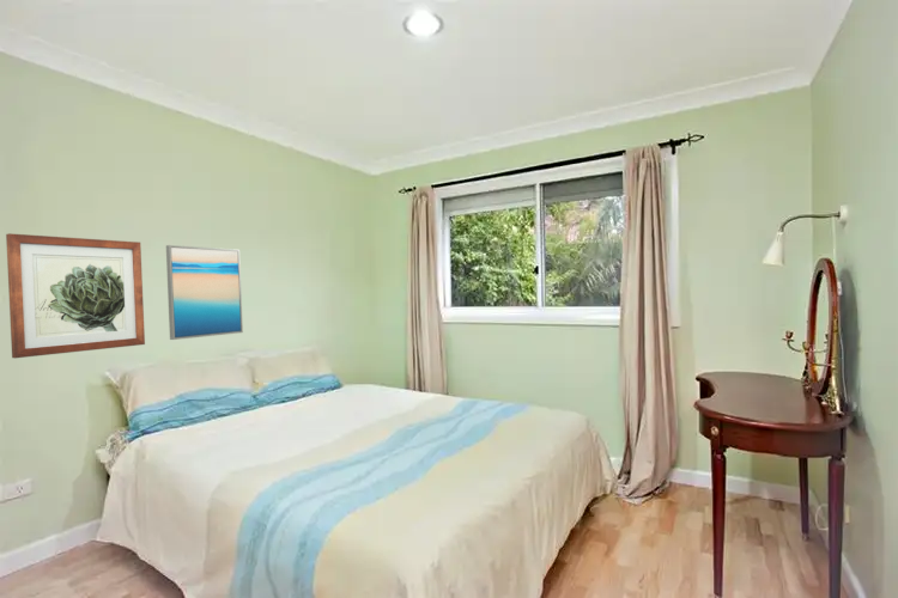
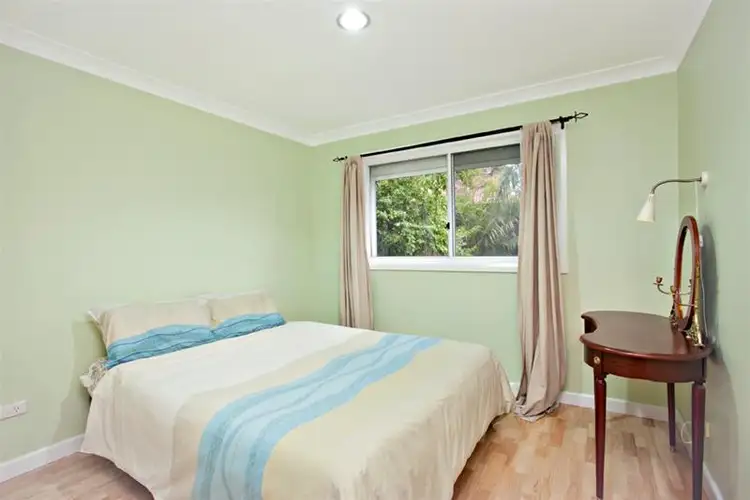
- wall art (81, 294)
- wall art (206, 292)
